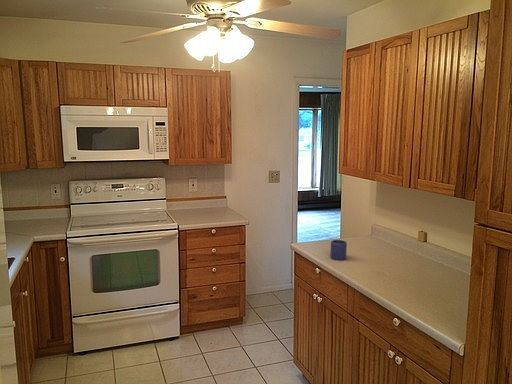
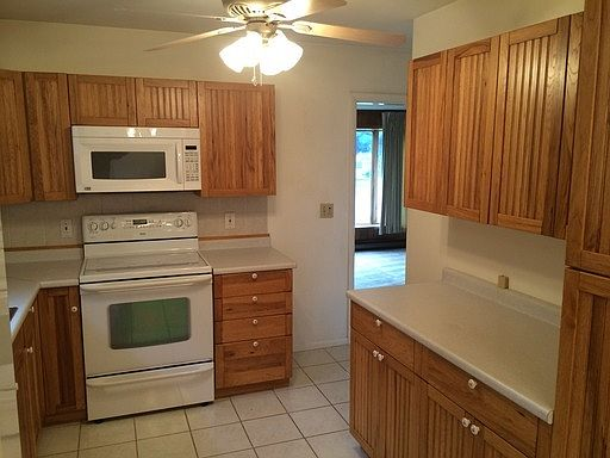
- mug (339, 249)
